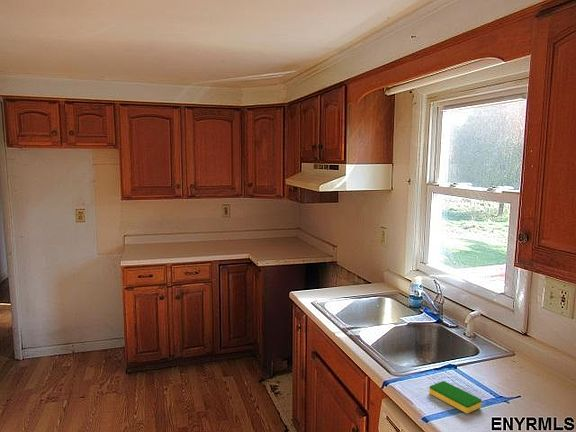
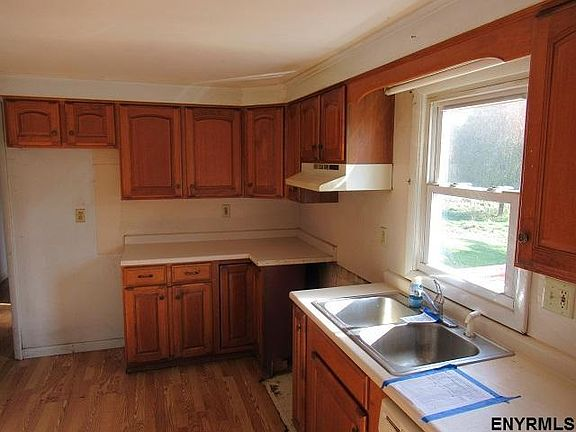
- dish sponge (454, 396)
